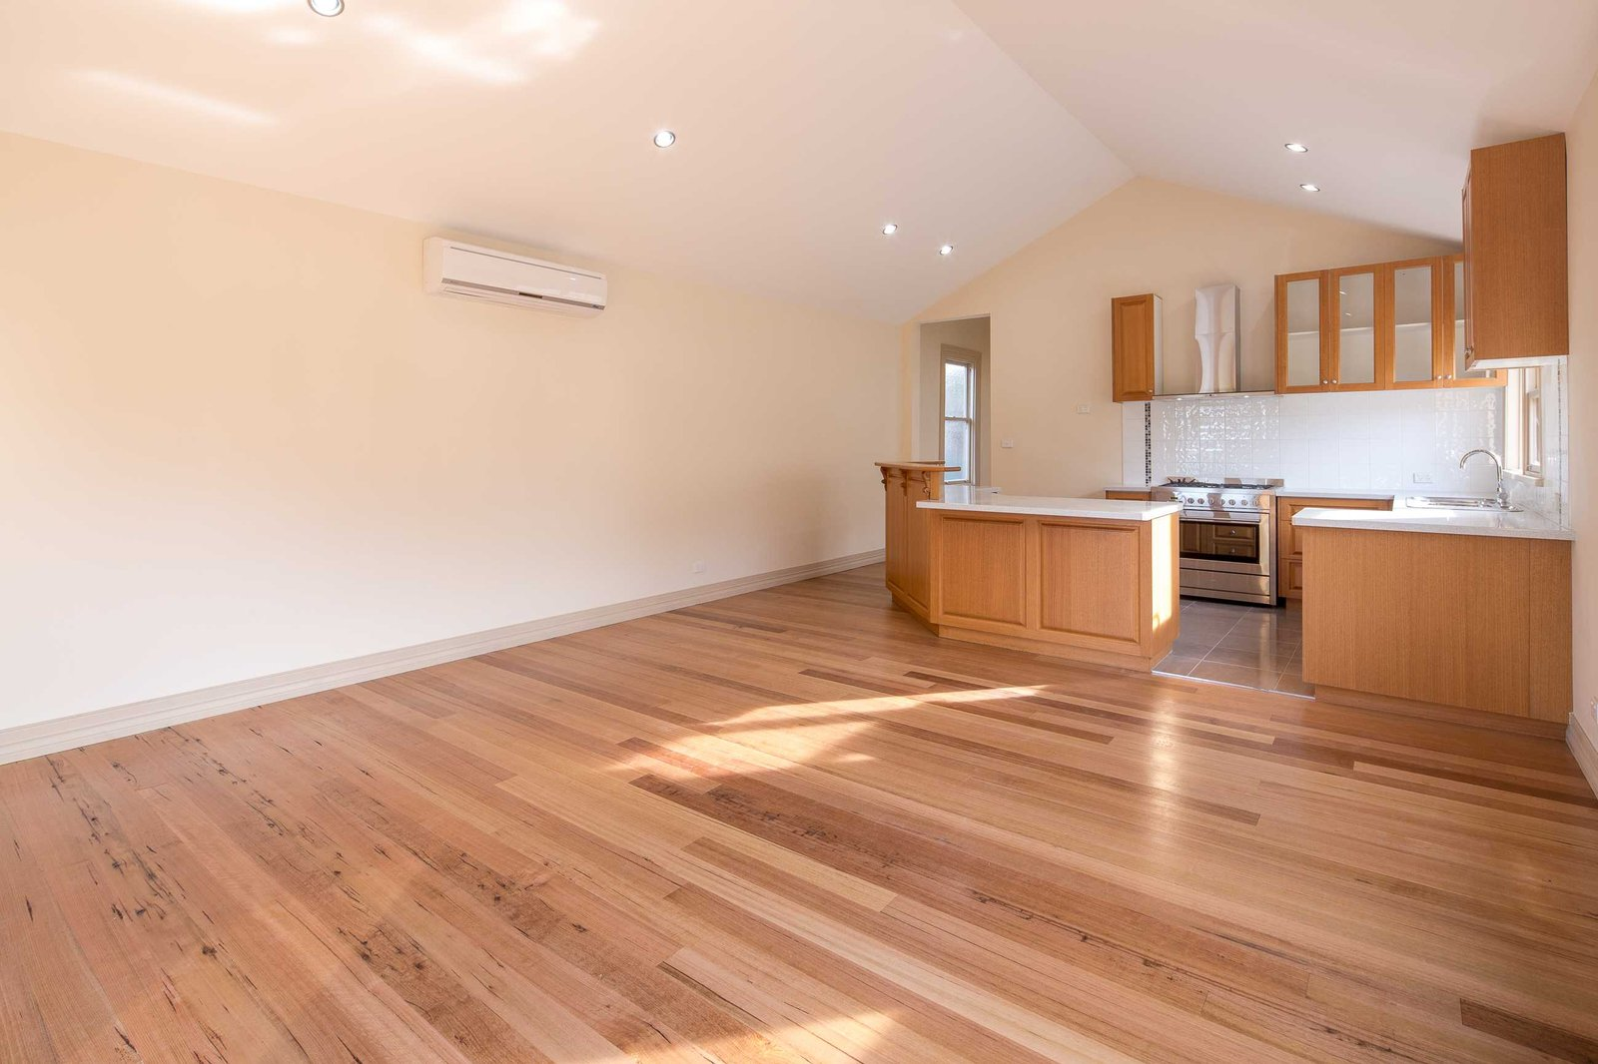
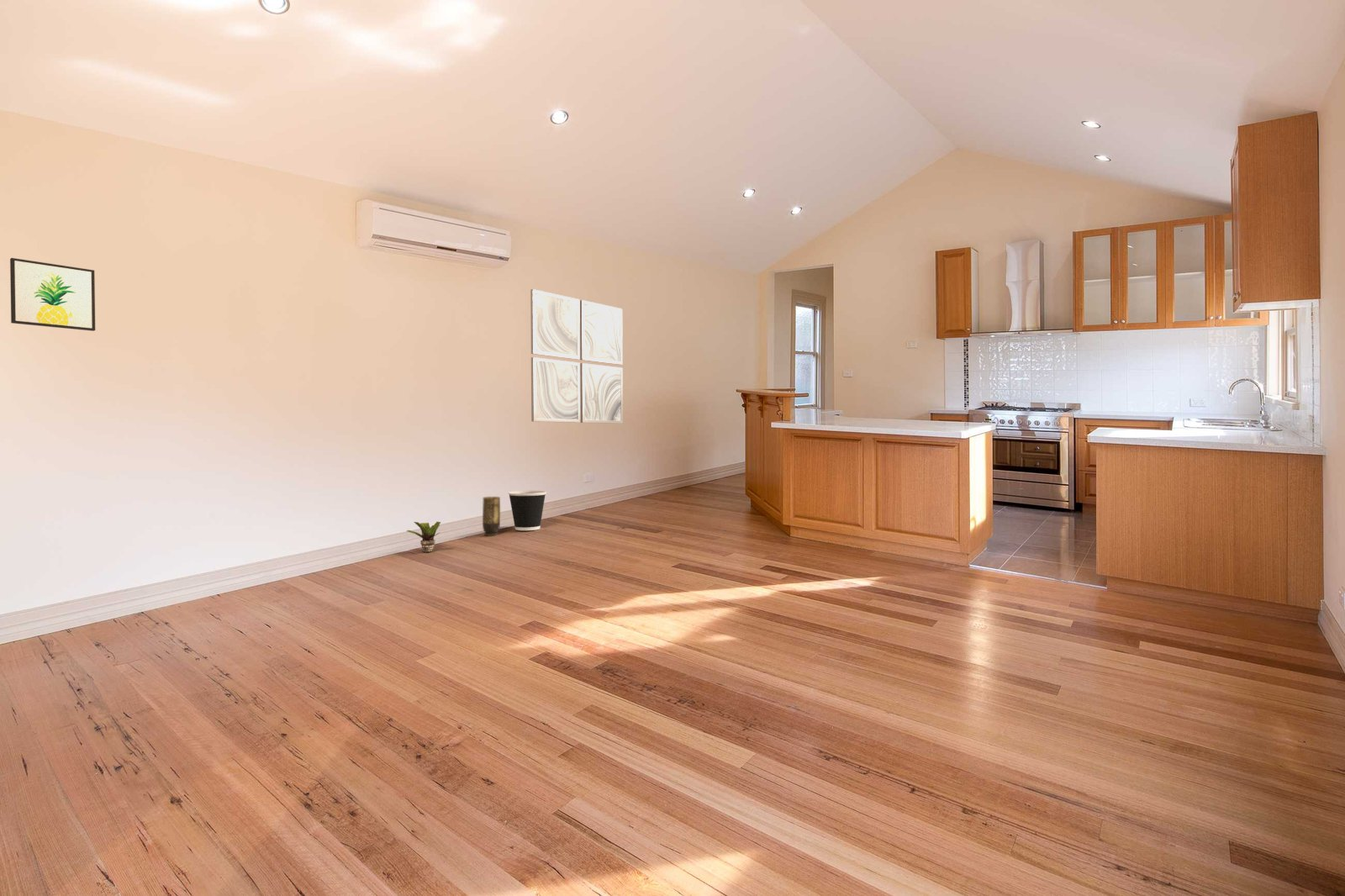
+ vase (491, 515)
+ wall art (54, 295)
+ potted plant (428, 536)
+ wastebasket (527, 510)
+ wall art (578, 362)
